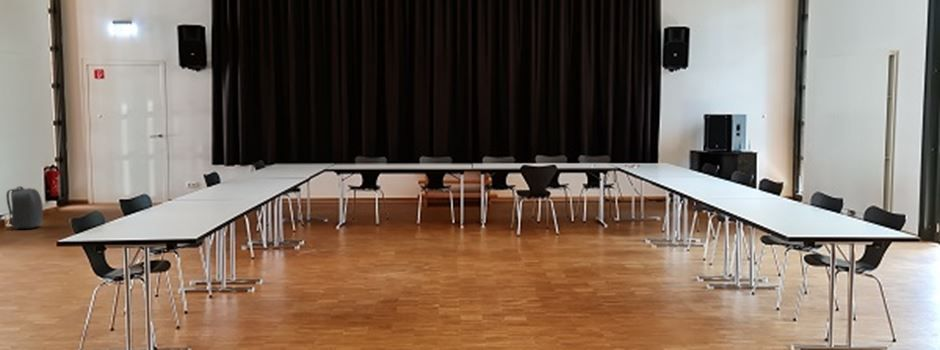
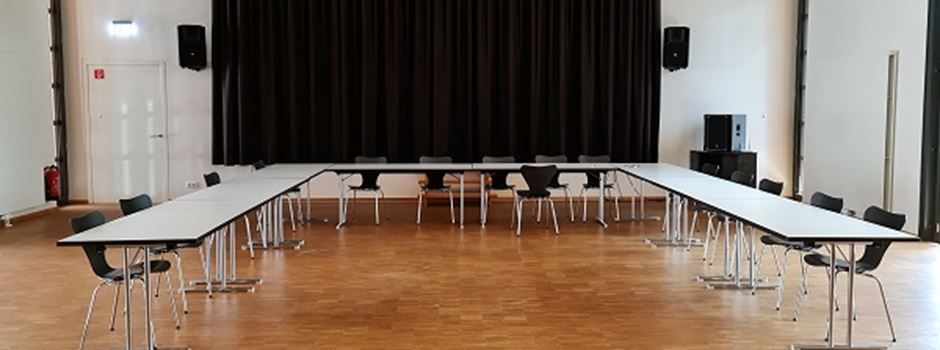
- backpack (23, 207)
